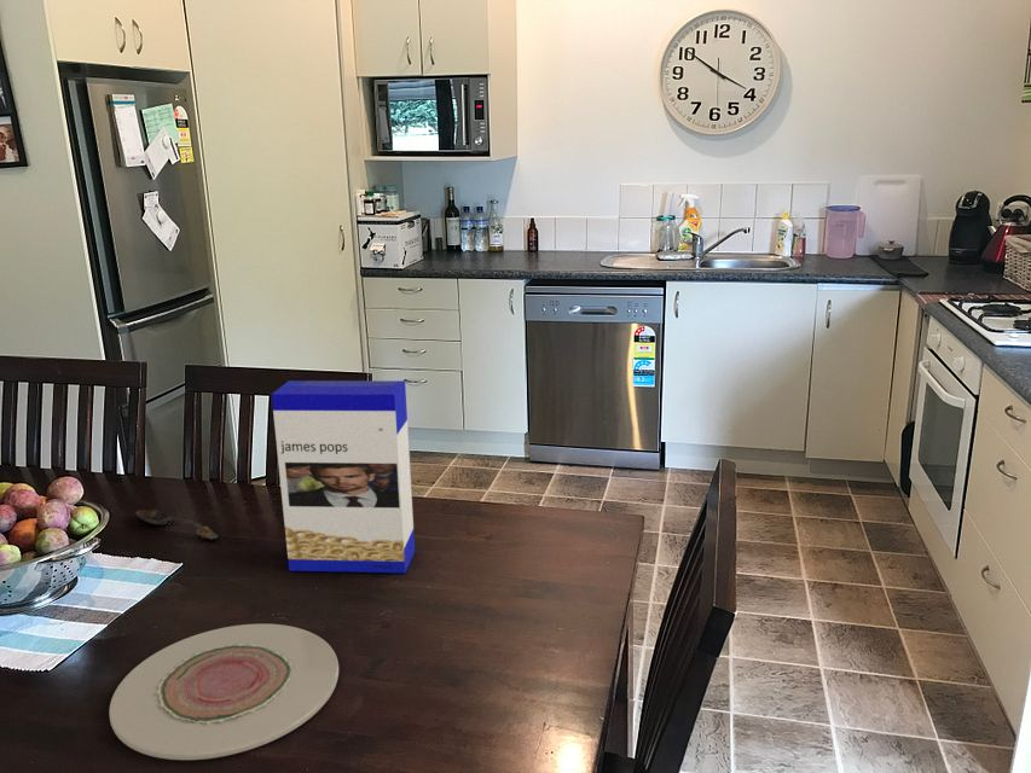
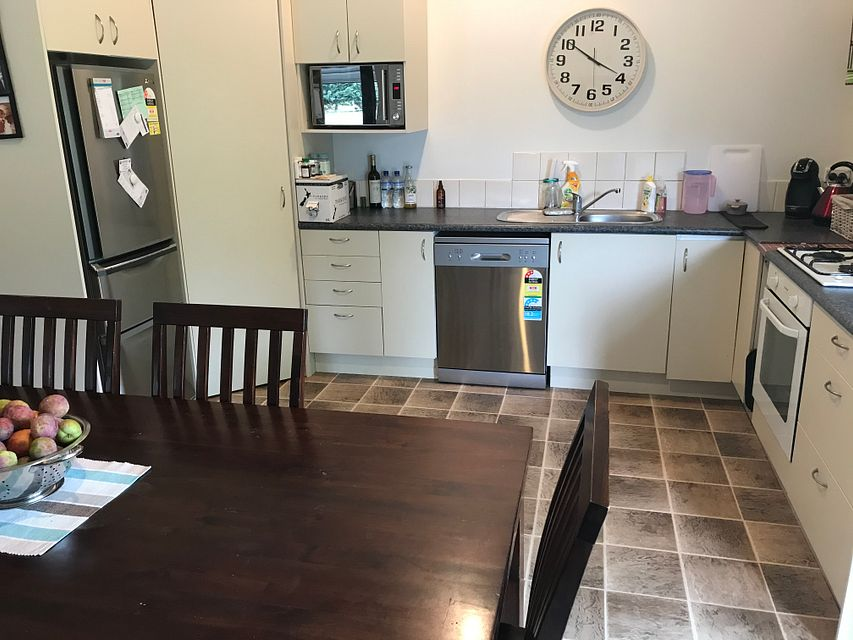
- cereal box (346, 476)
- spoon (174, 521)
- plate (227, 682)
